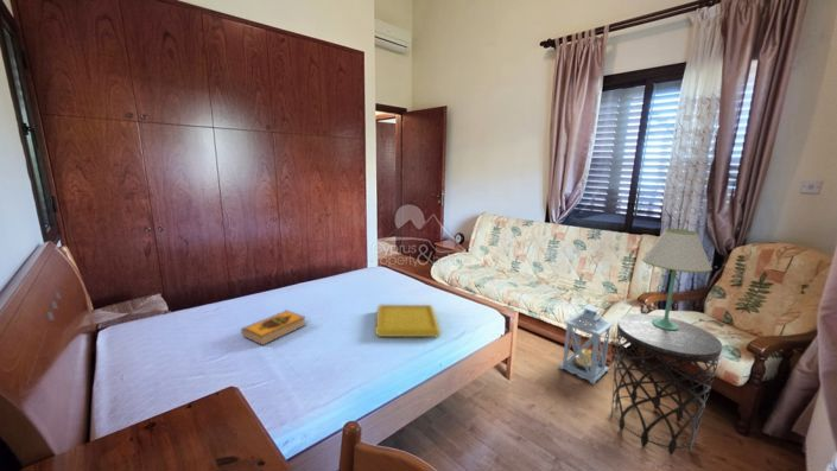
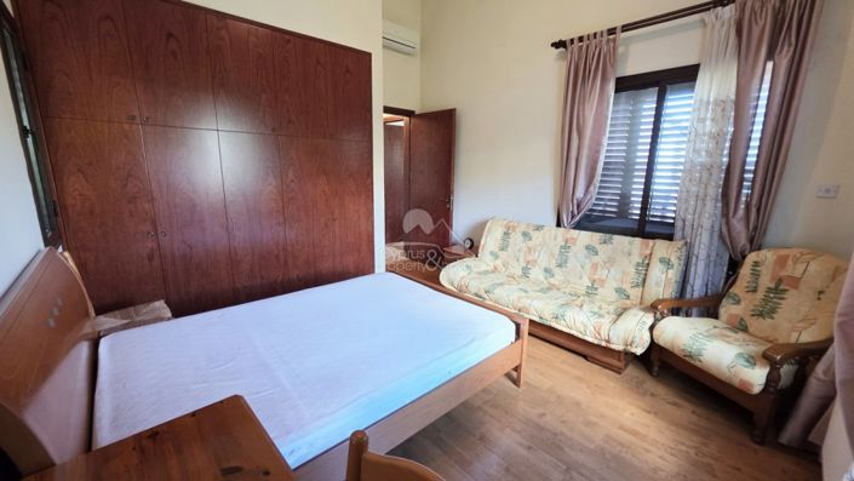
- lantern (588, 339)
- table lamp (672, 279)
- serving tray (406, 319)
- side table (658, 381)
- hardback book (274, 325)
